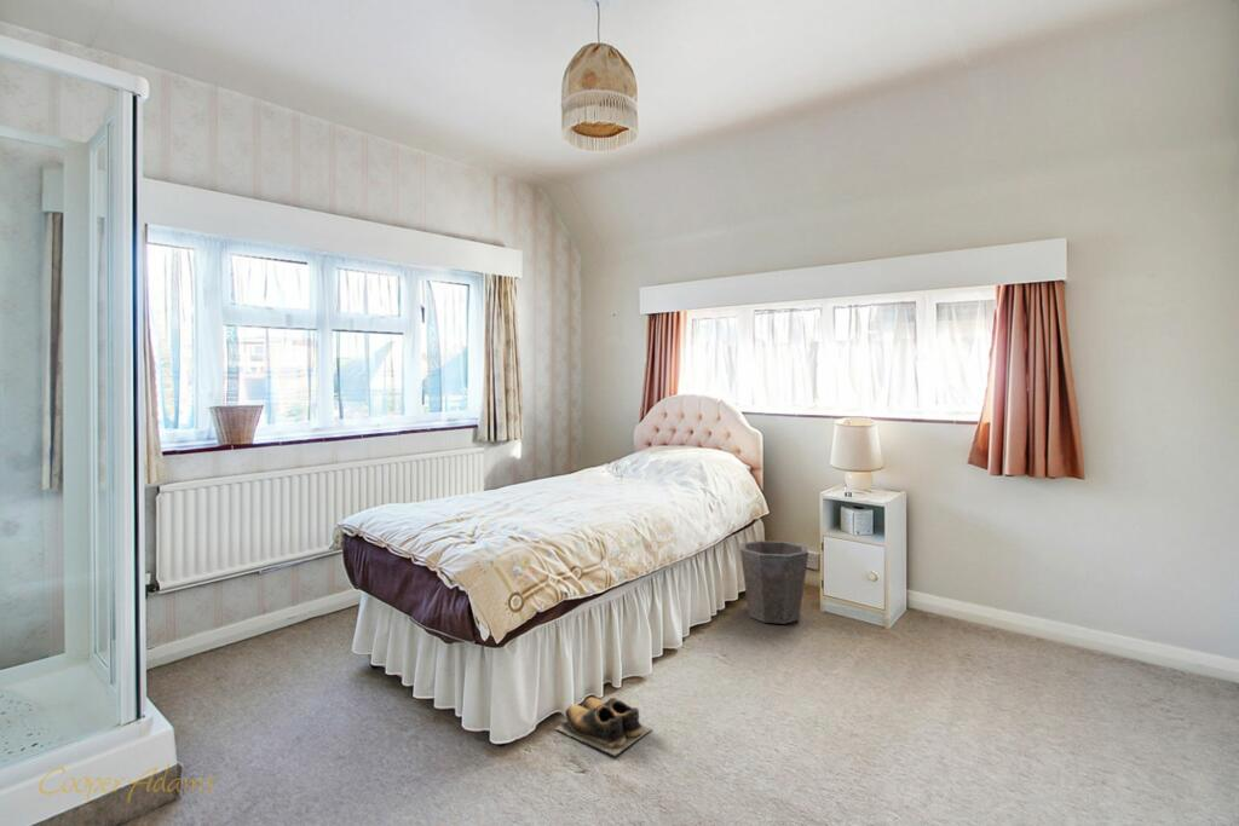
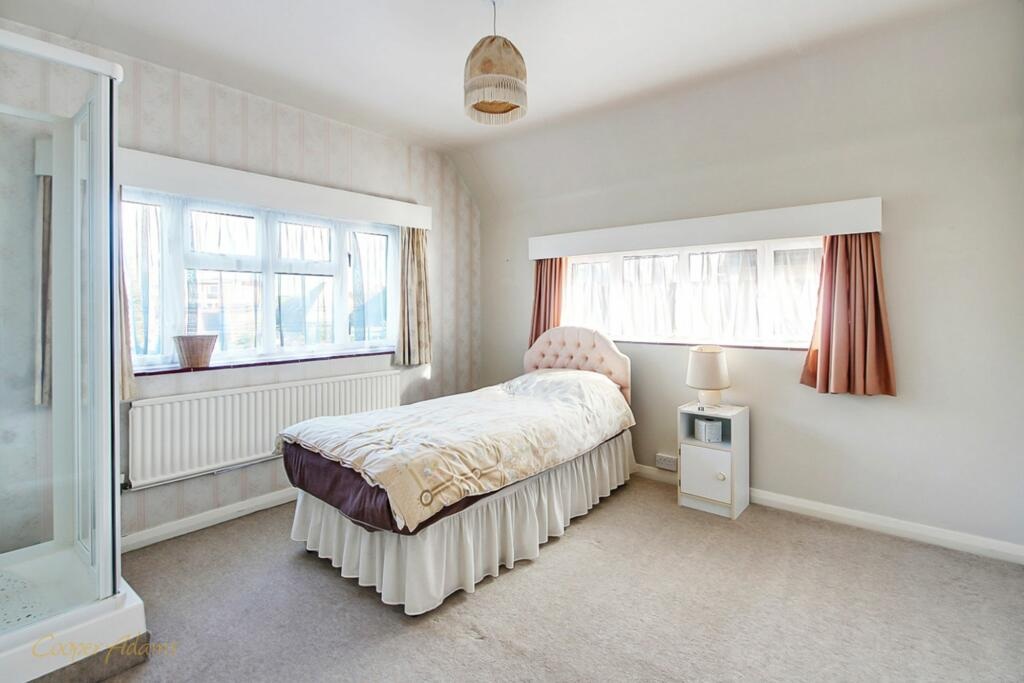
- waste bin (773, 580)
- shoes (603, 715)
